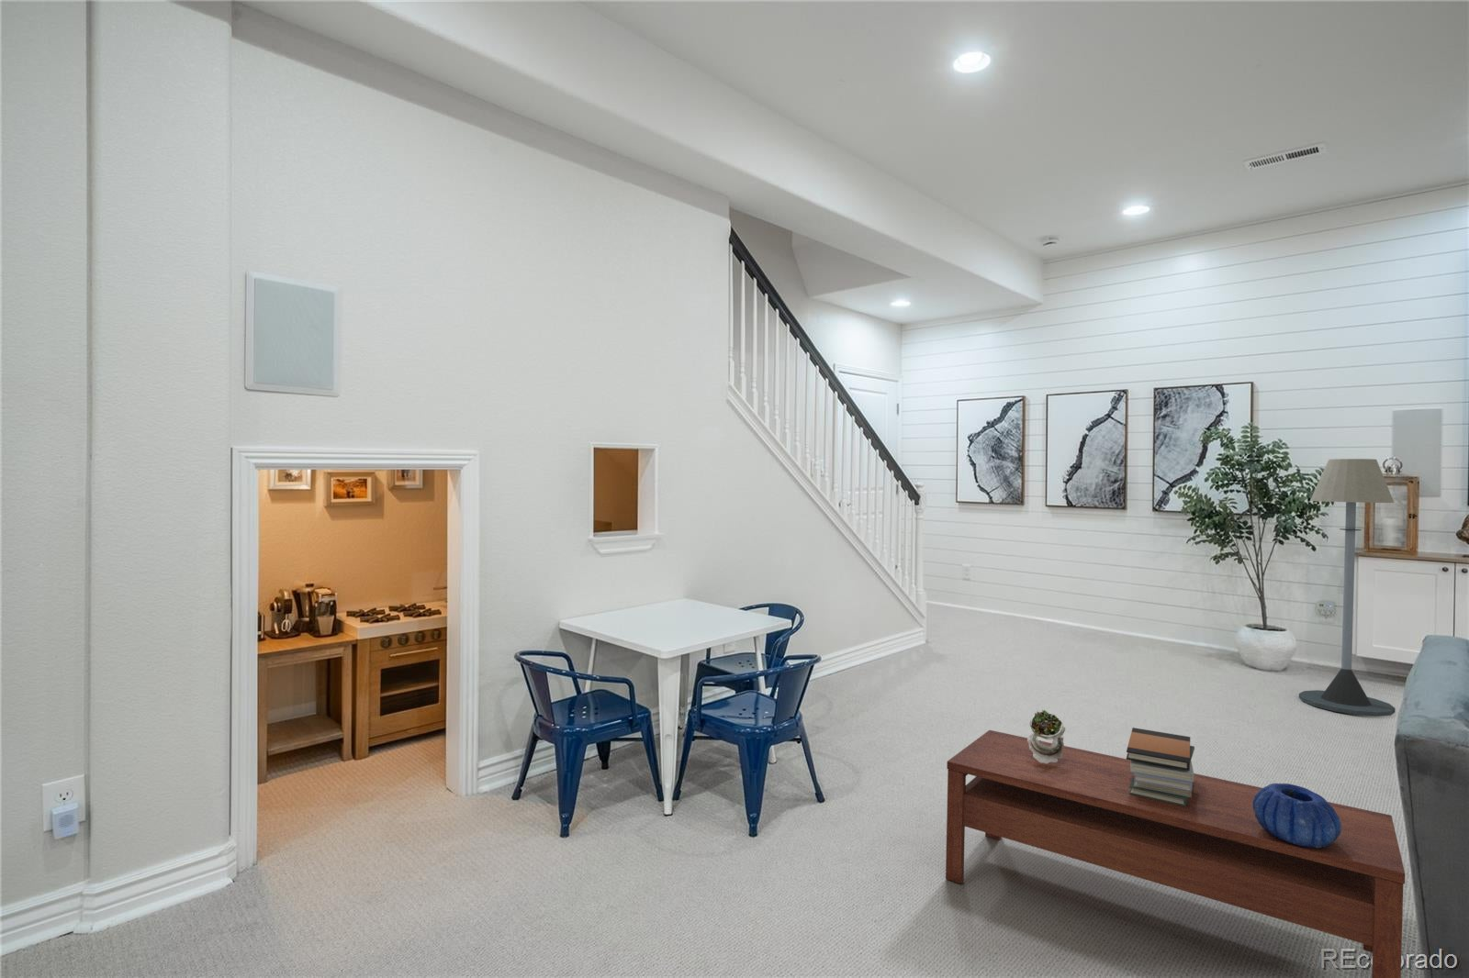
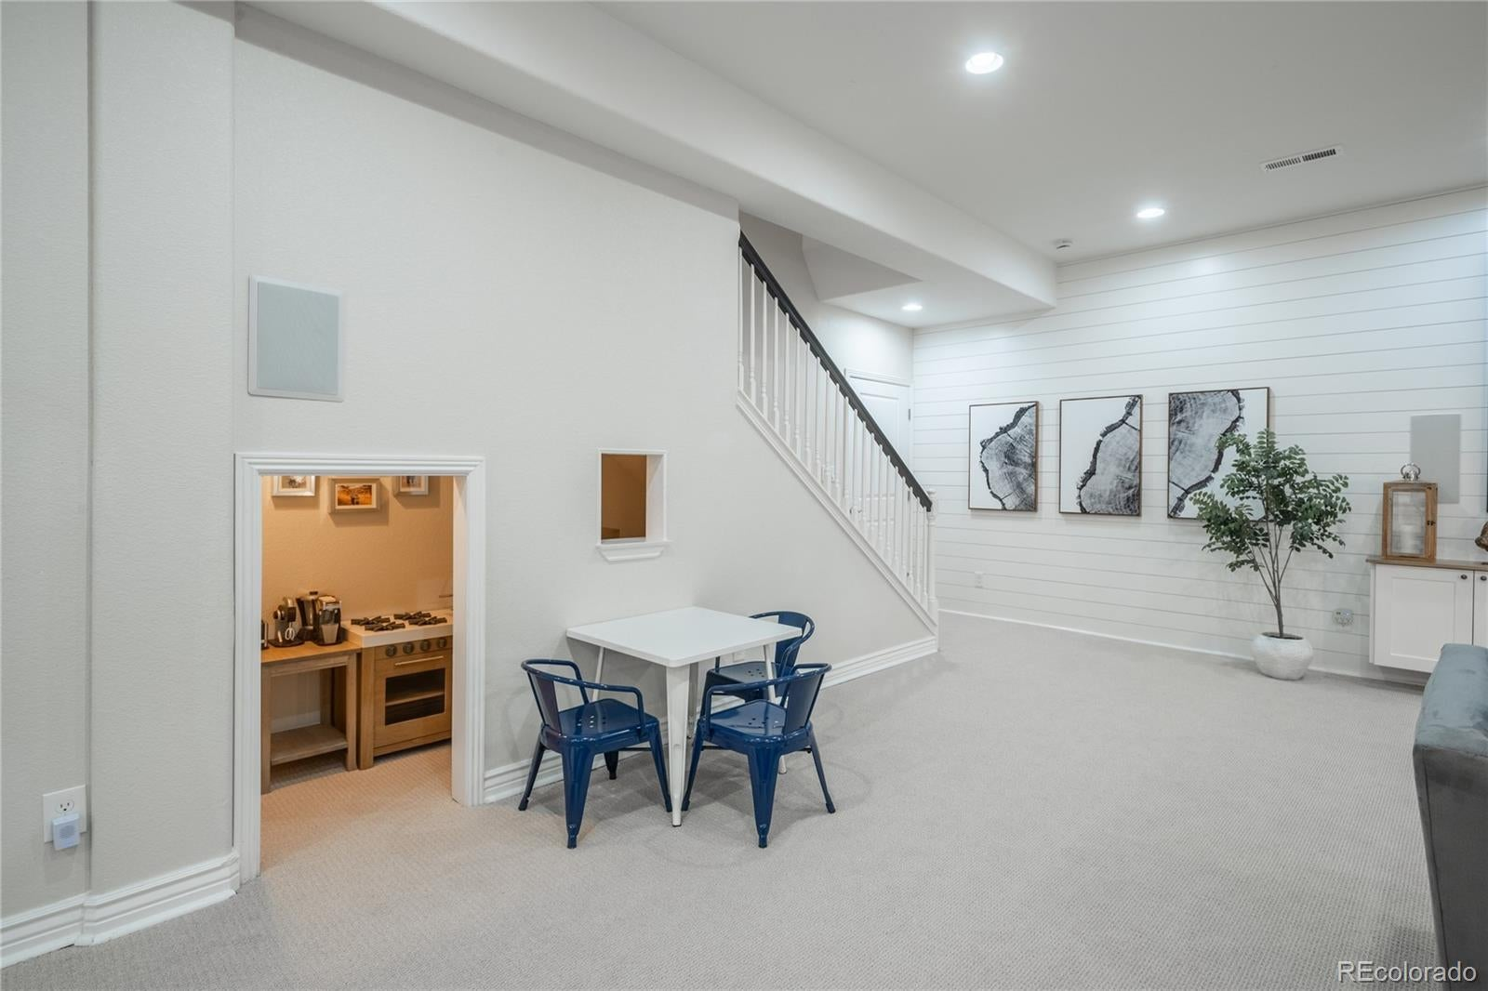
- decorative bowl (1295, 813)
- book stack (1160, 764)
- coffee table (1150, 849)
- floor lamp (1349, 582)
- succulent plant (1045, 734)
